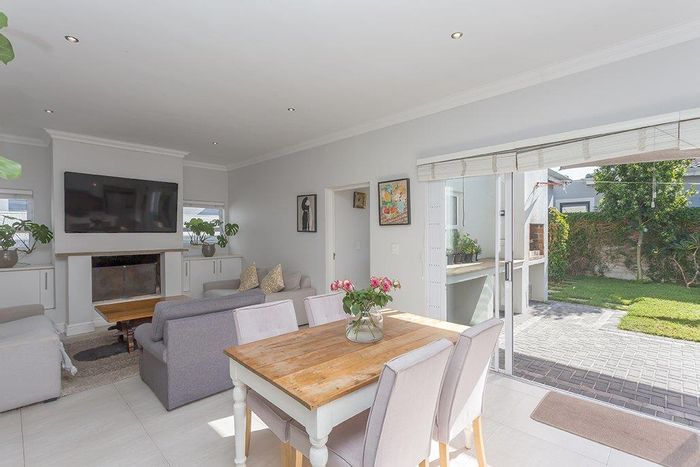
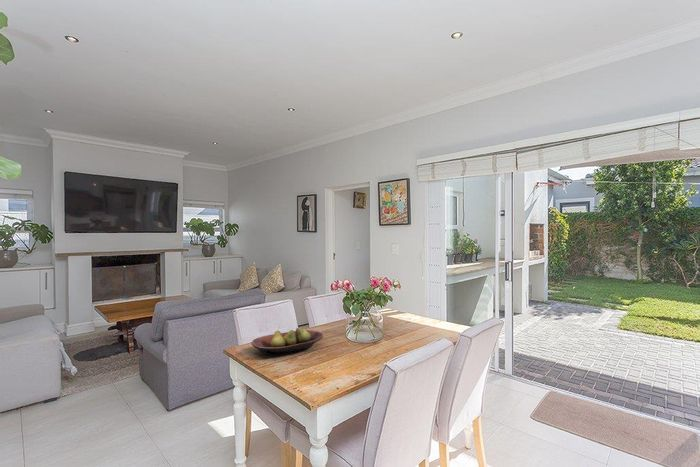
+ fruit bowl (288, 339)
